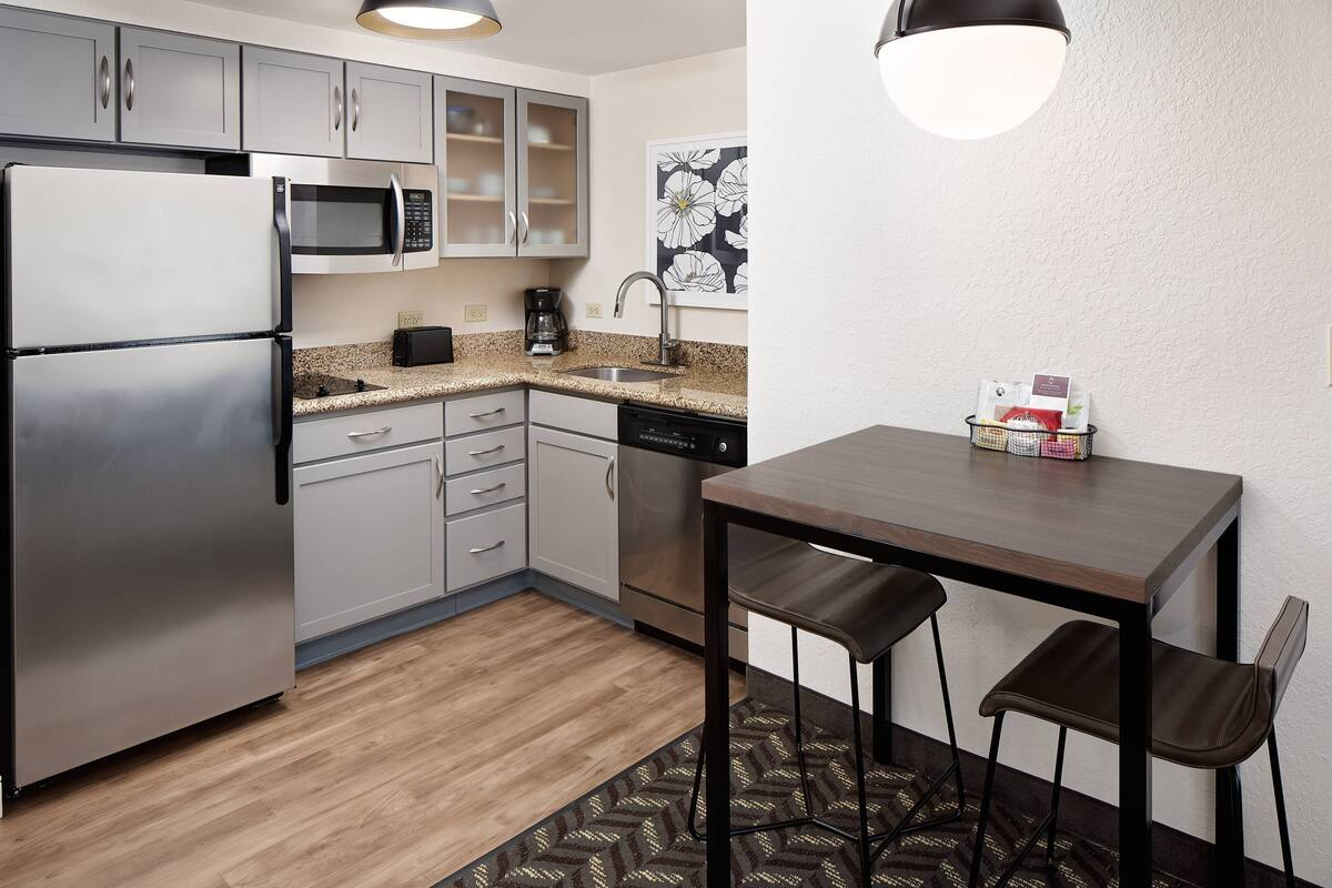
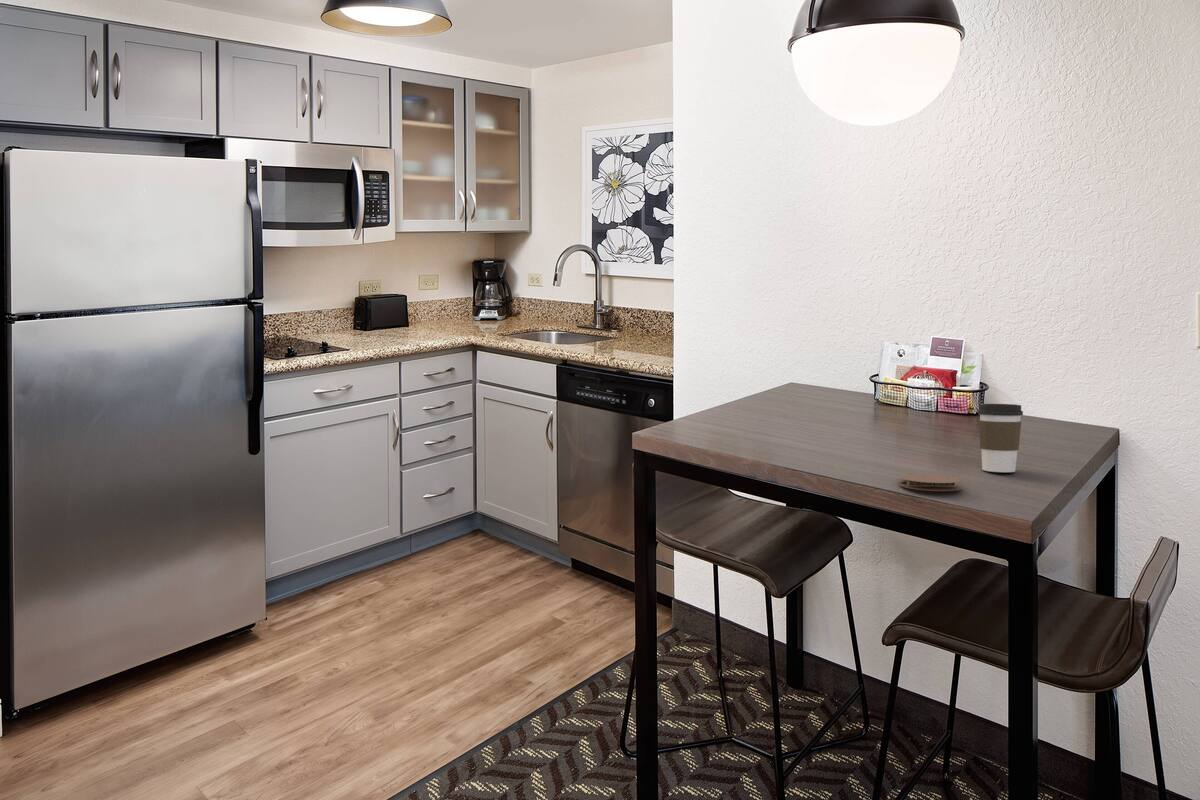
+ coffee cup (999, 437)
+ coaster (930, 482)
